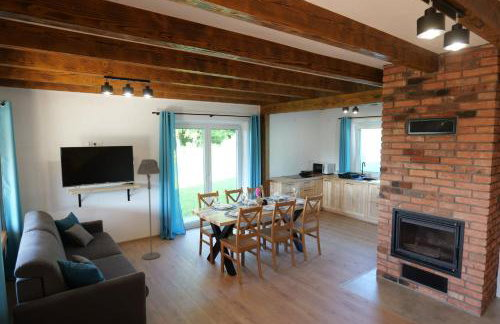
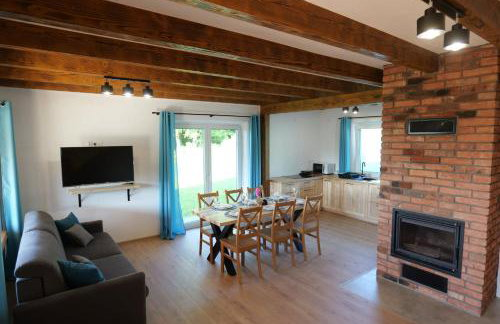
- floor lamp (149, 208)
